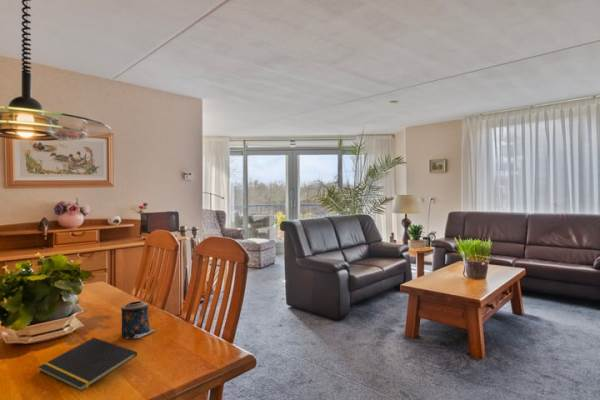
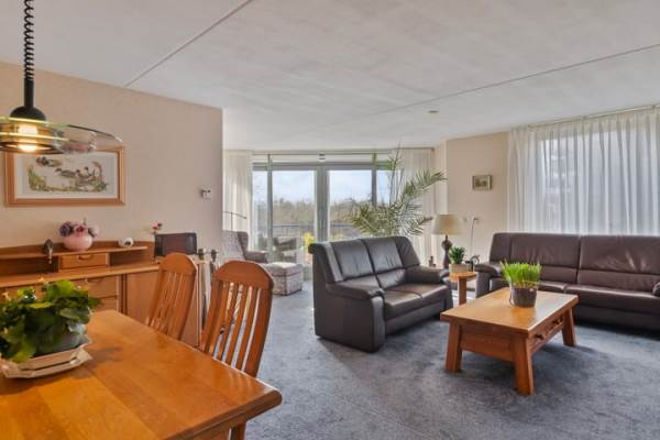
- candle (139, 317)
- notepad (88, 361)
